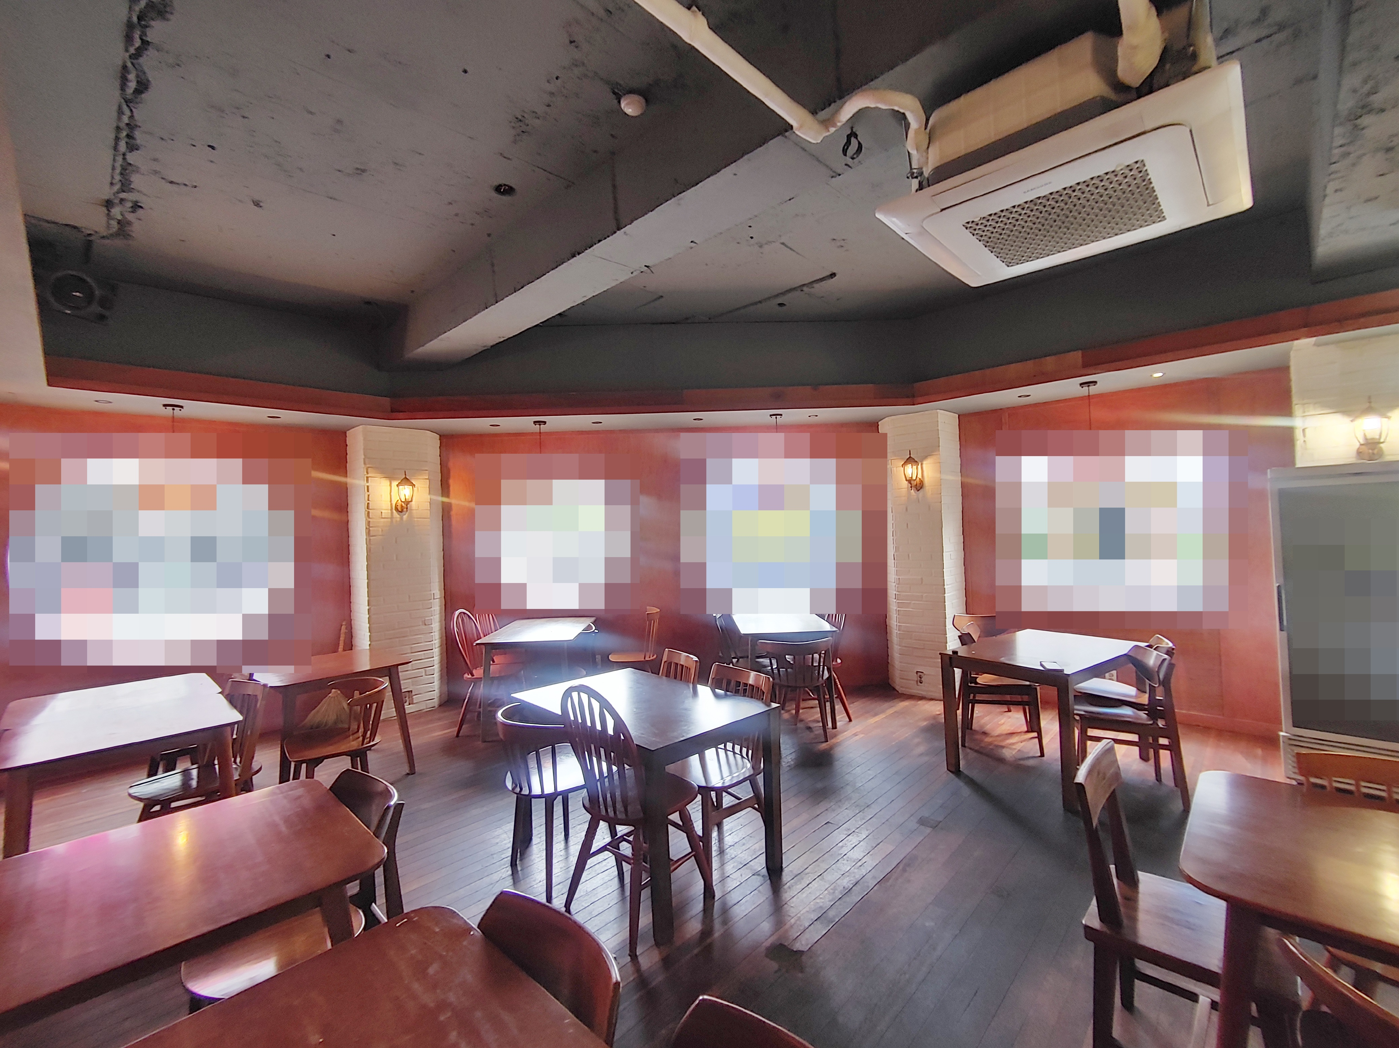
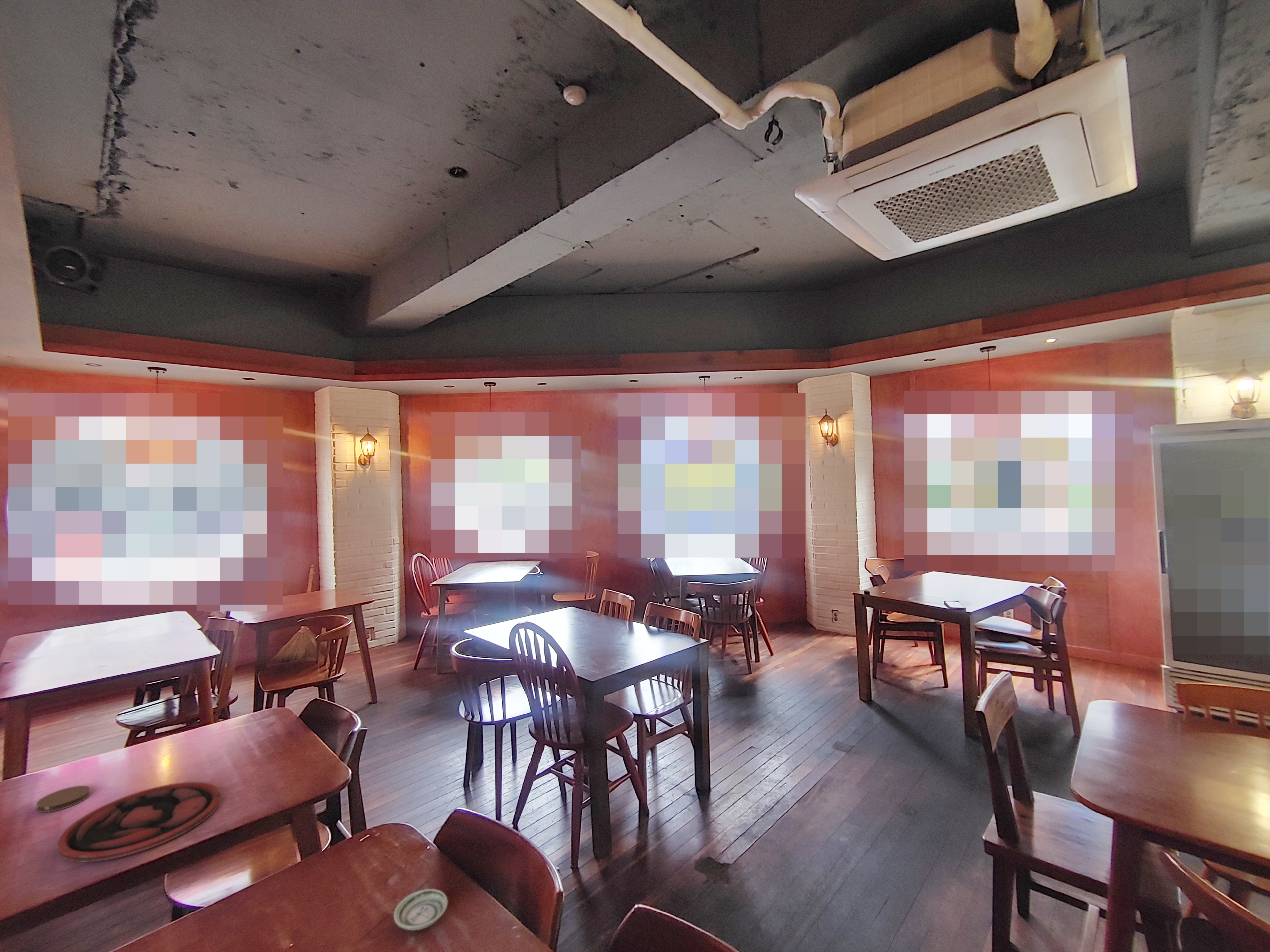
+ plate (145, 817)
+ coaster (64, 798)
+ saucer (421, 913)
